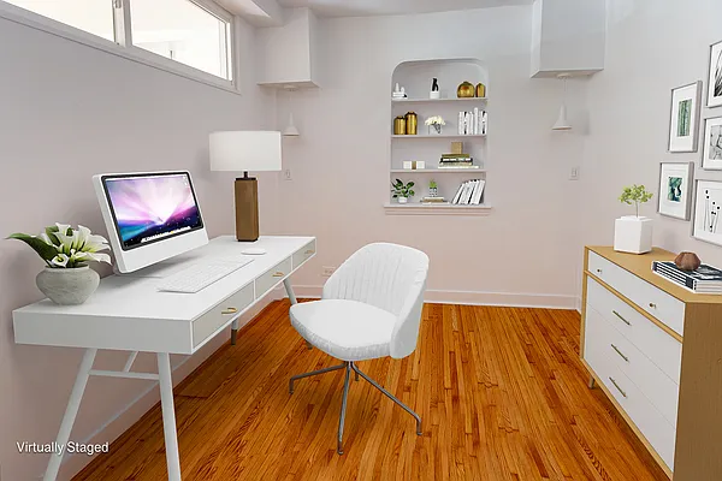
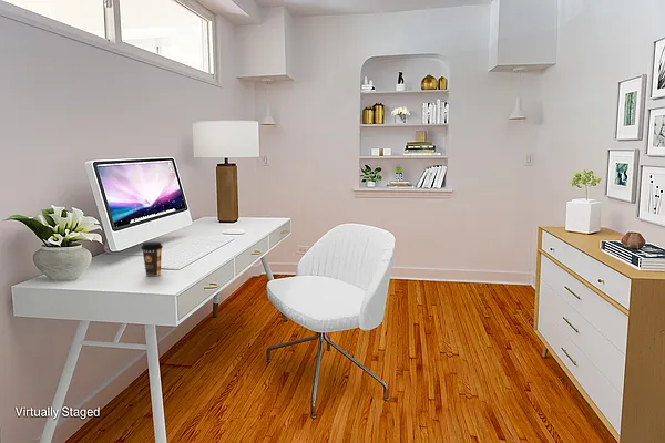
+ coffee cup (152, 259)
